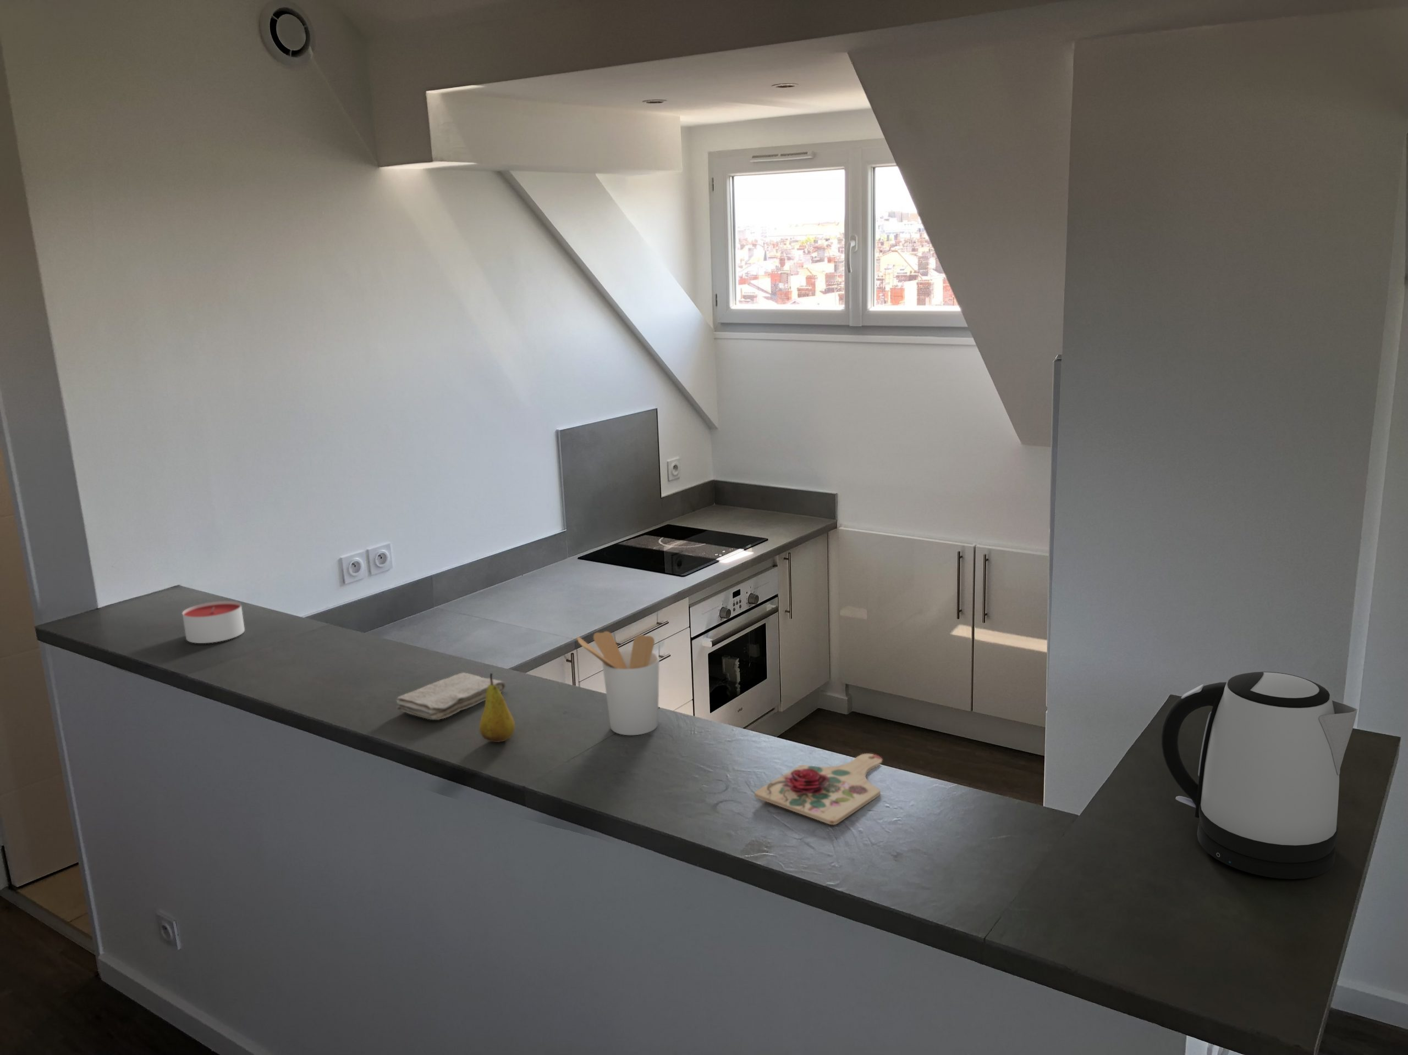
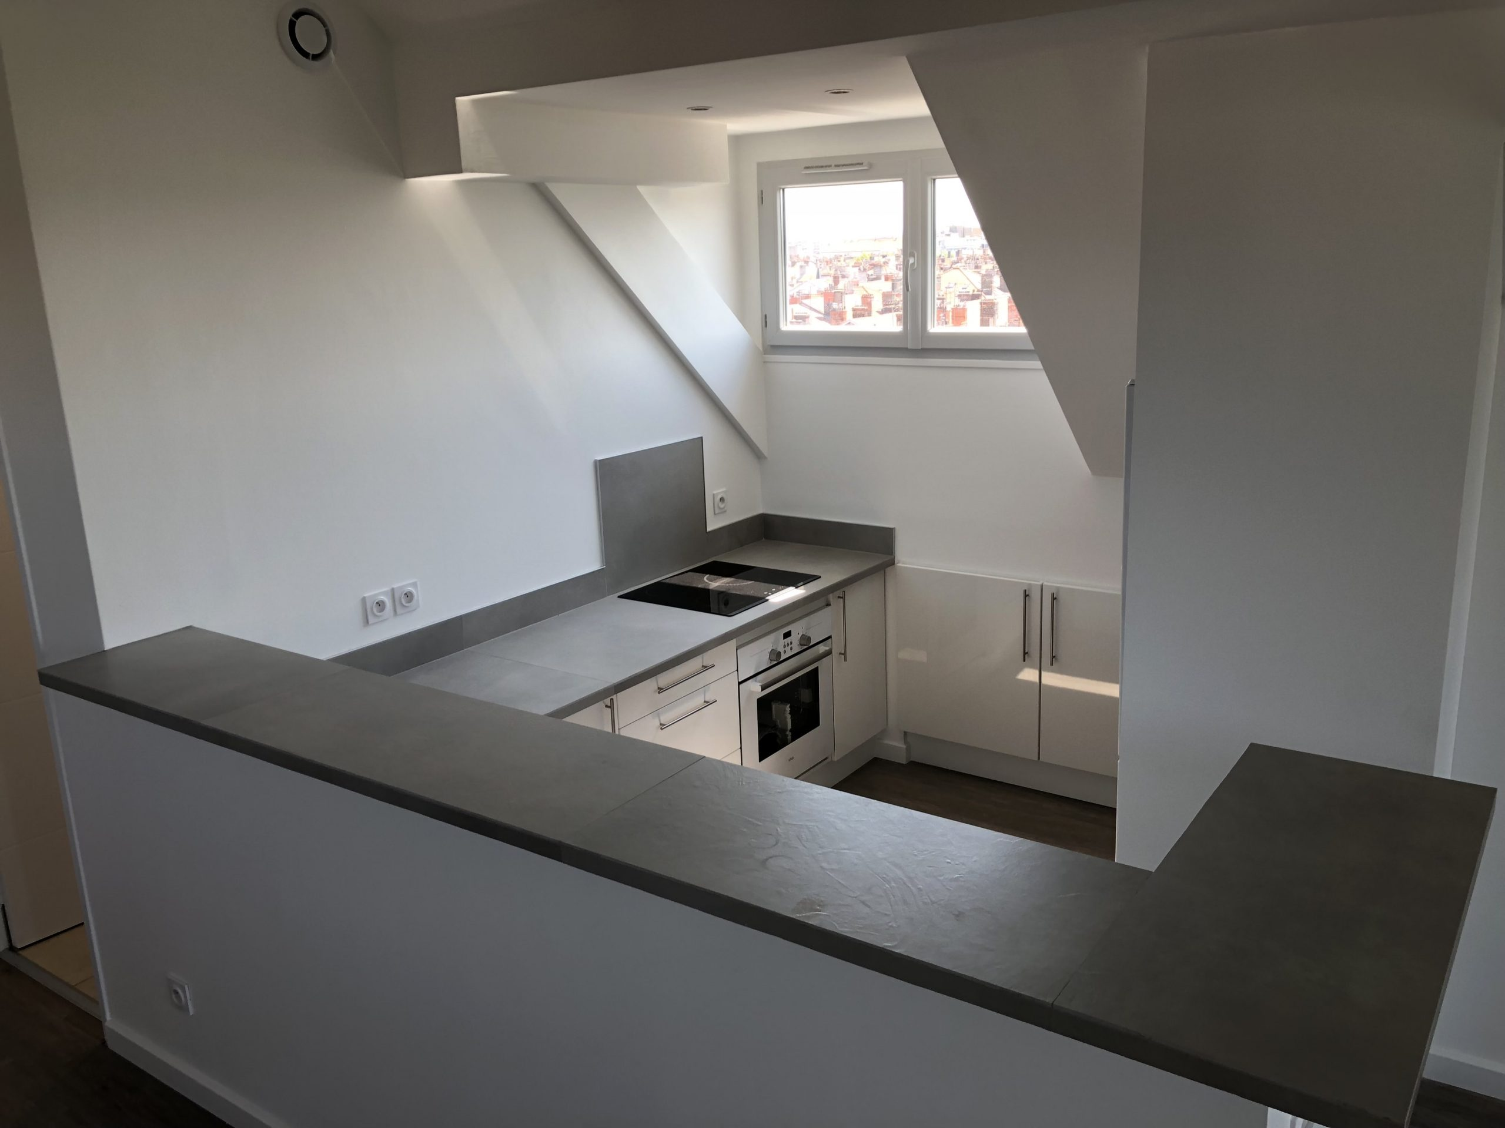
- utensil holder (619, 679)
- fruit (496, 707)
- washcloth (450, 694)
- kettle (1251, 761)
- cutting board (836, 776)
- candle (213, 621)
